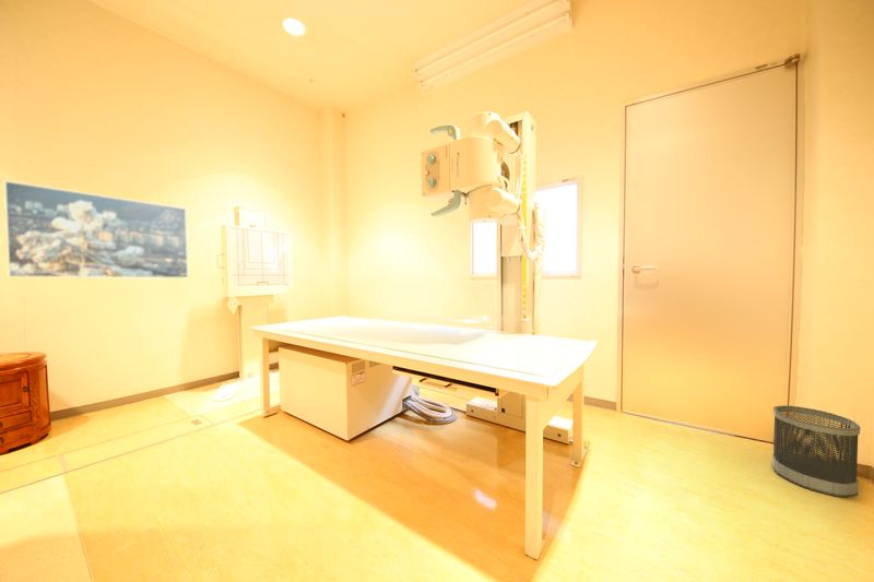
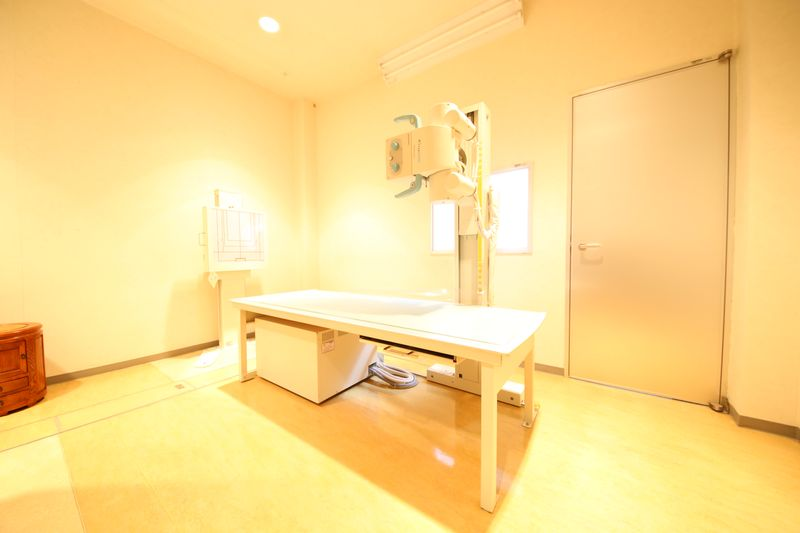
- wastebasket (812, 447)
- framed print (110, 237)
